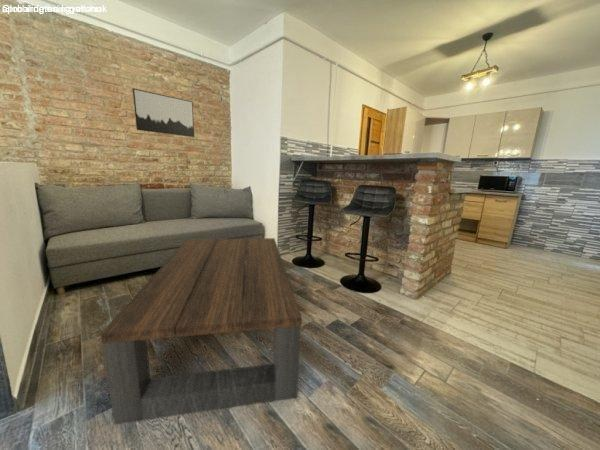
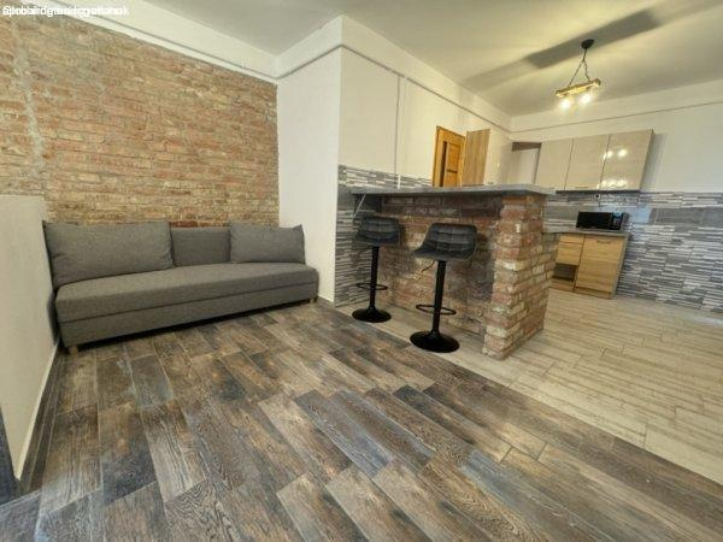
- coffee table (225, 295)
- wall art (166, 114)
